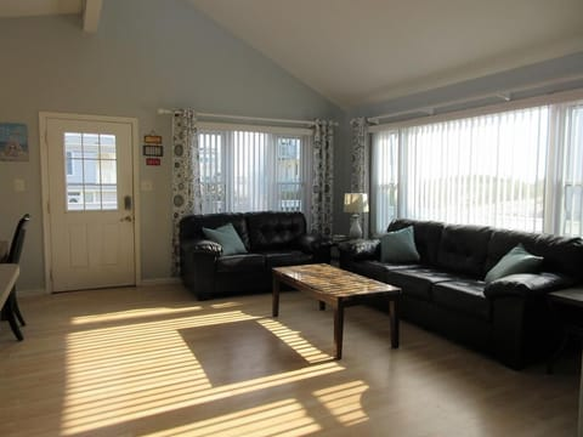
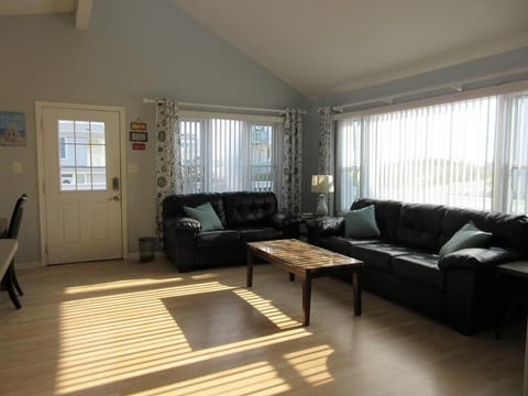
+ wastebasket (147, 249)
